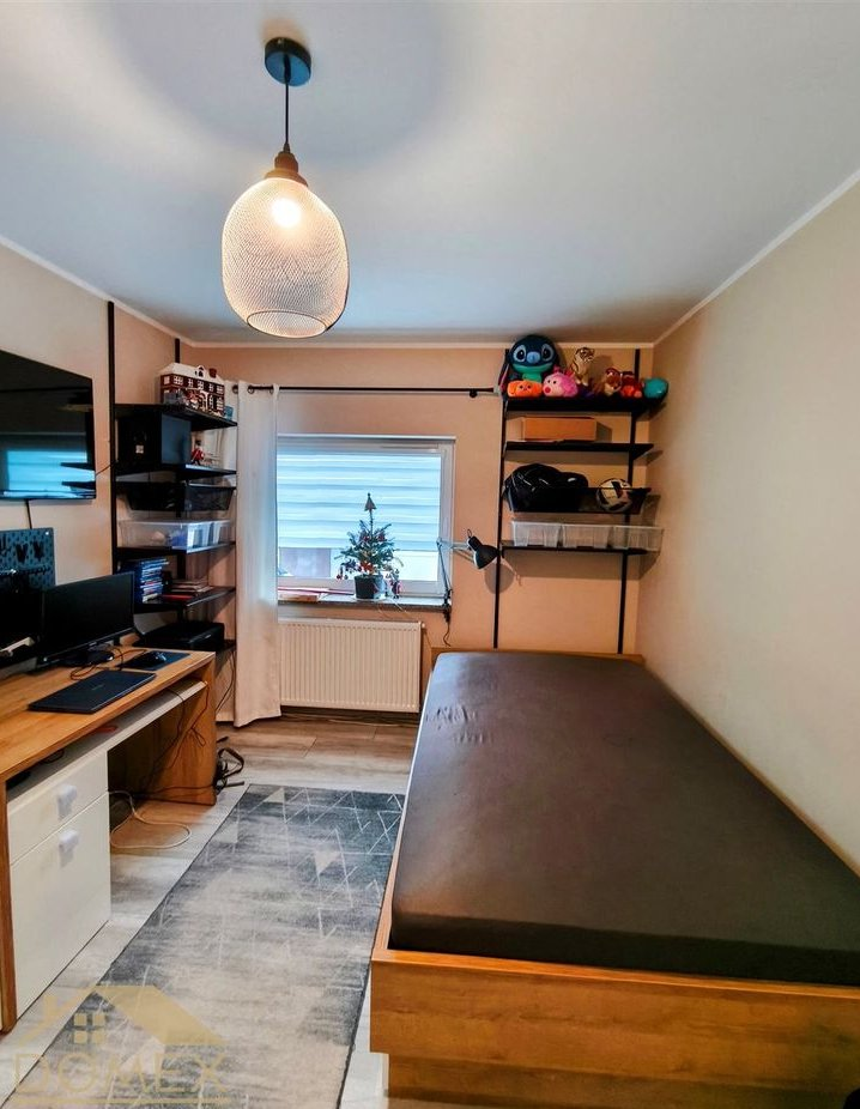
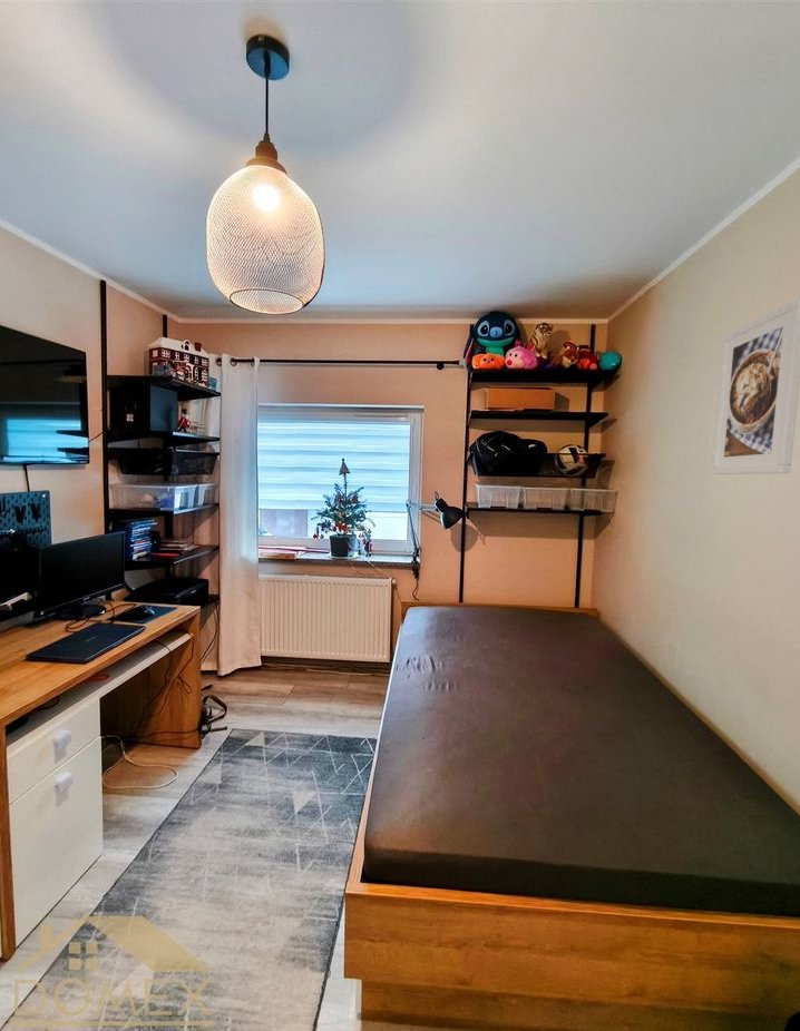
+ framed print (752, 396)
